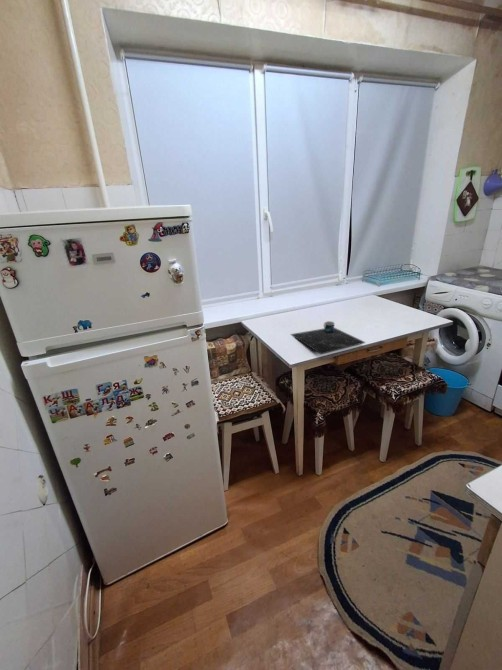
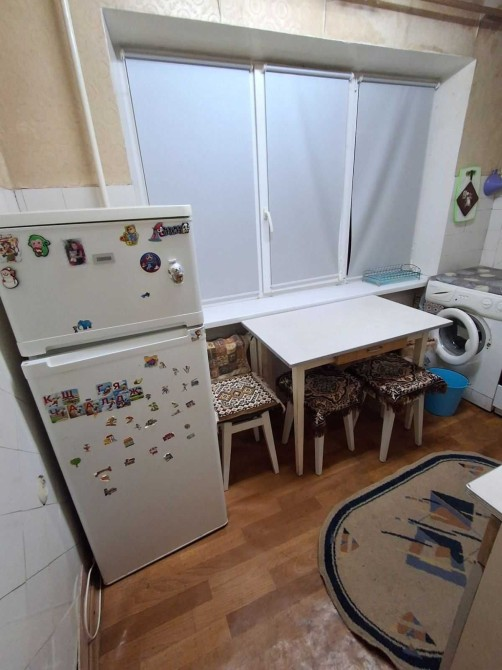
- placemat (319, 329)
